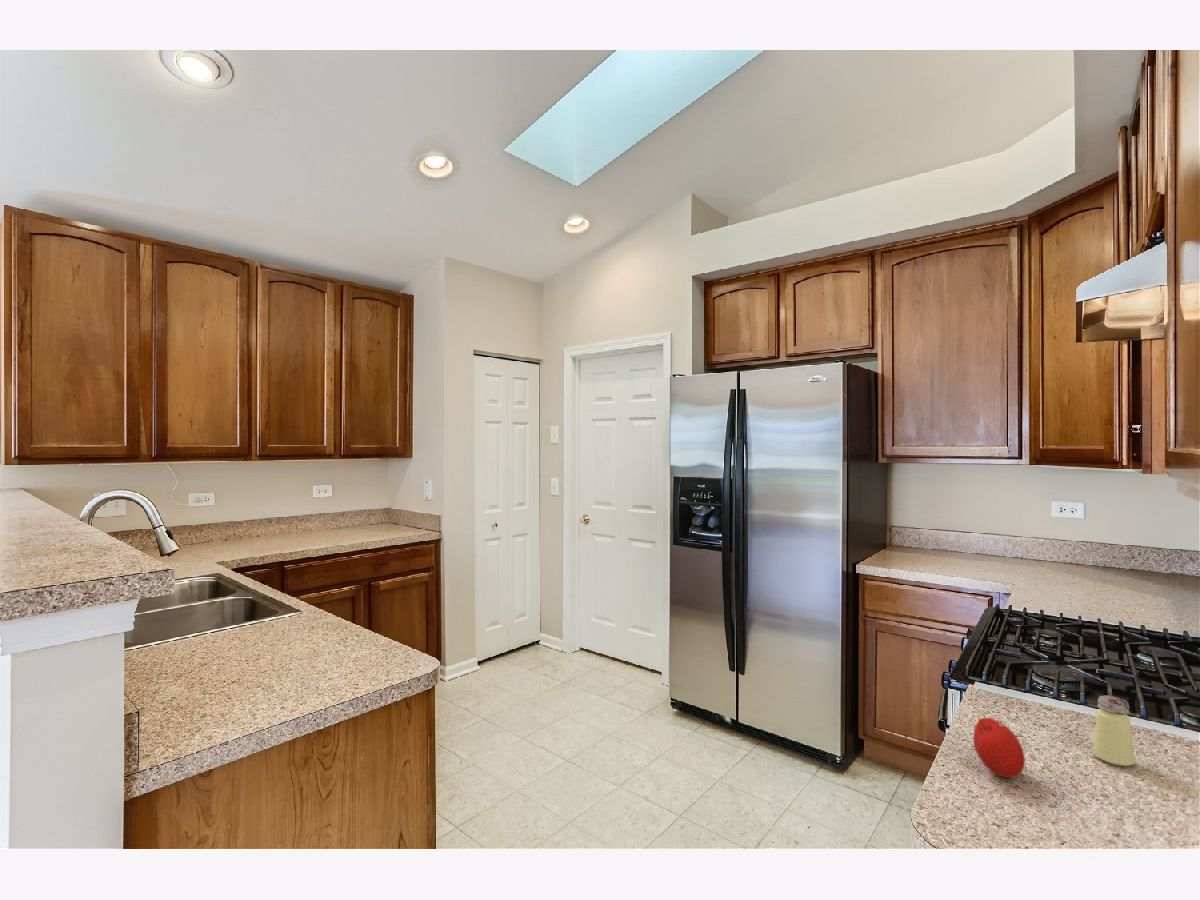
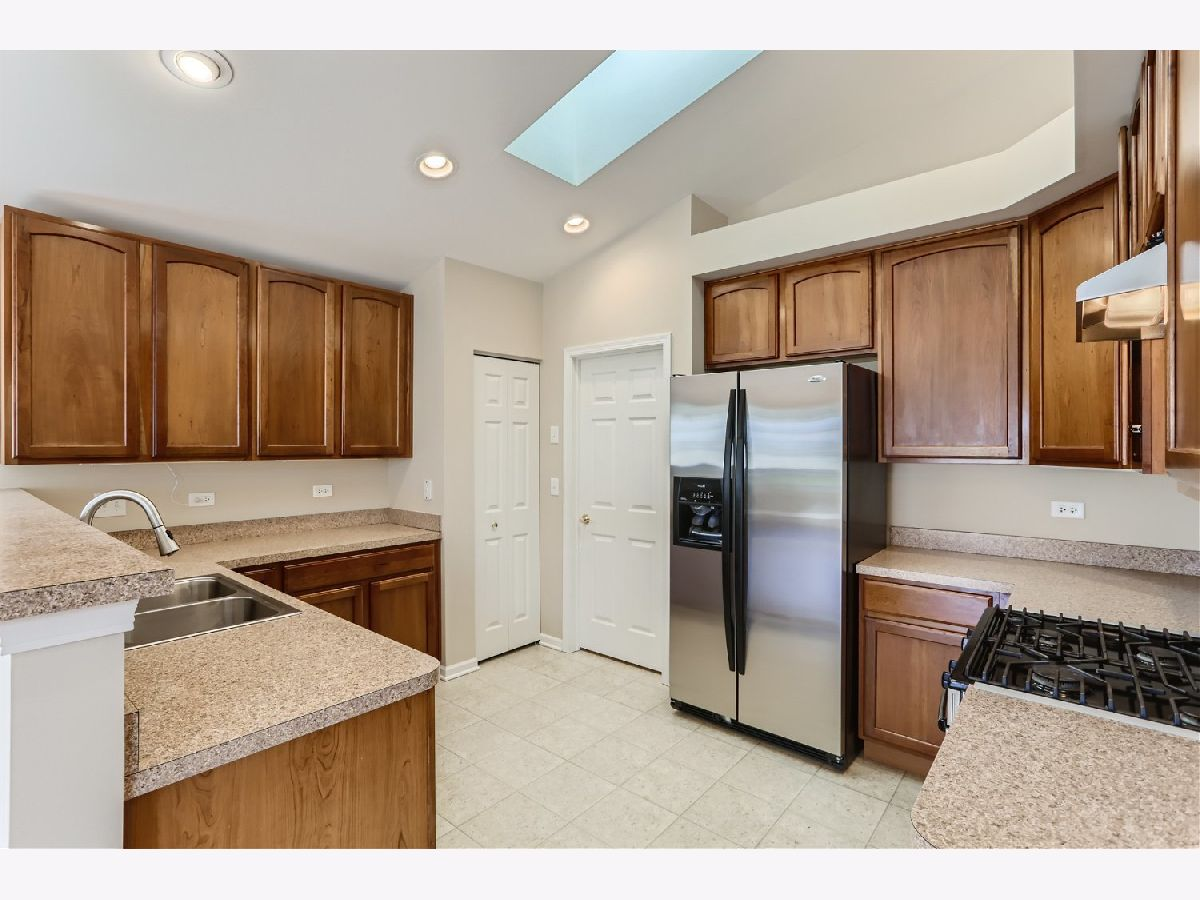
- fruit (997, 746)
- saltshaker (1113, 728)
